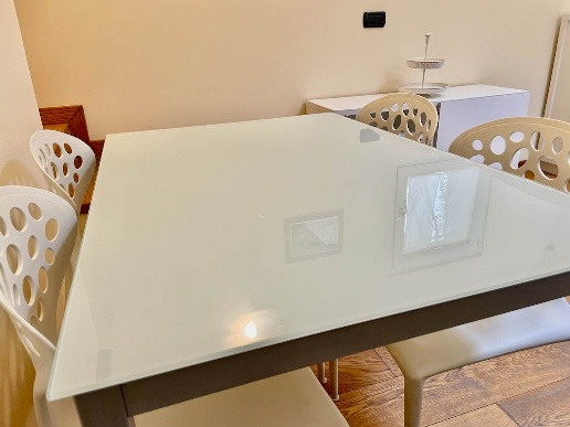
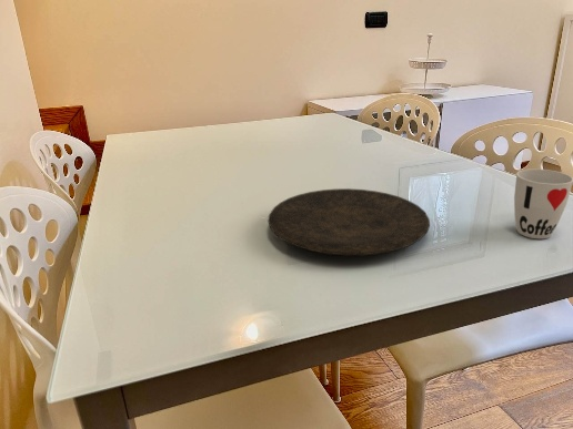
+ cup (539, 204)
+ plate (346, 222)
